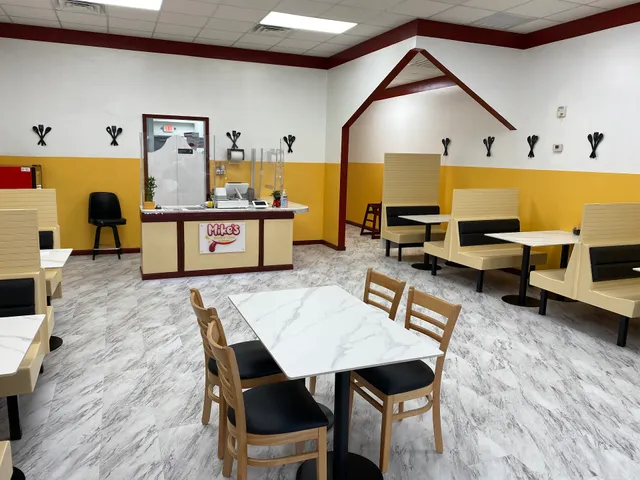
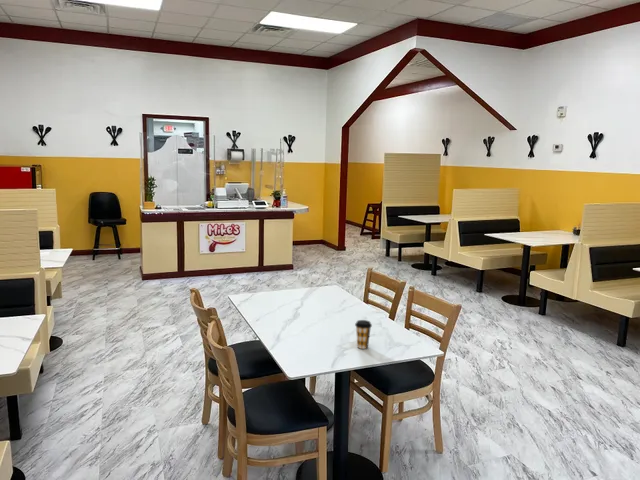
+ coffee cup (363, 334)
